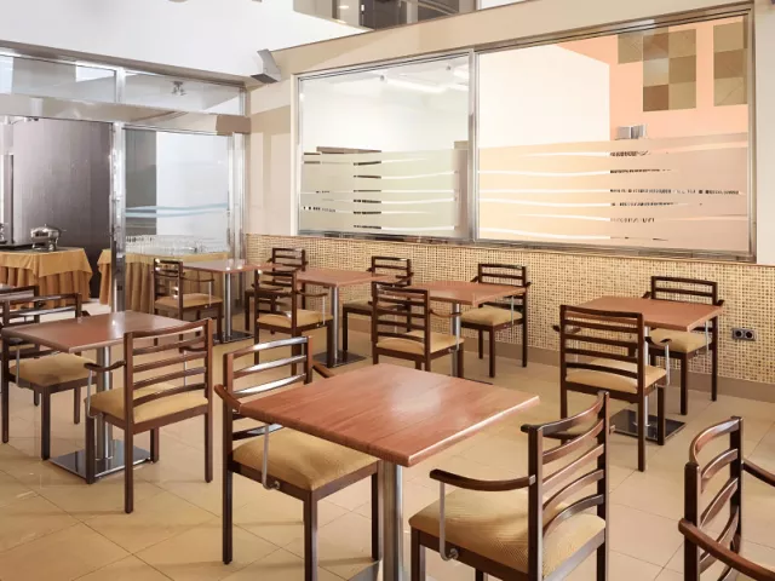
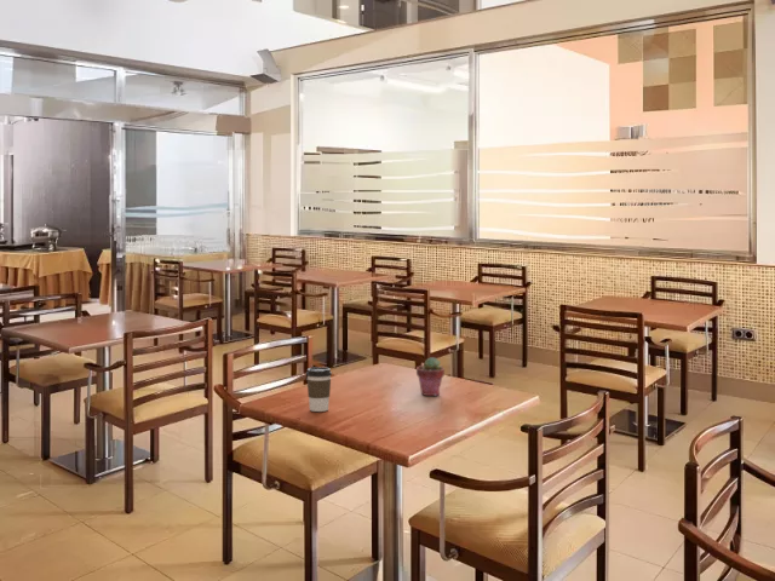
+ potted succulent (430, 375)
+ coffee cup (318, 389)
